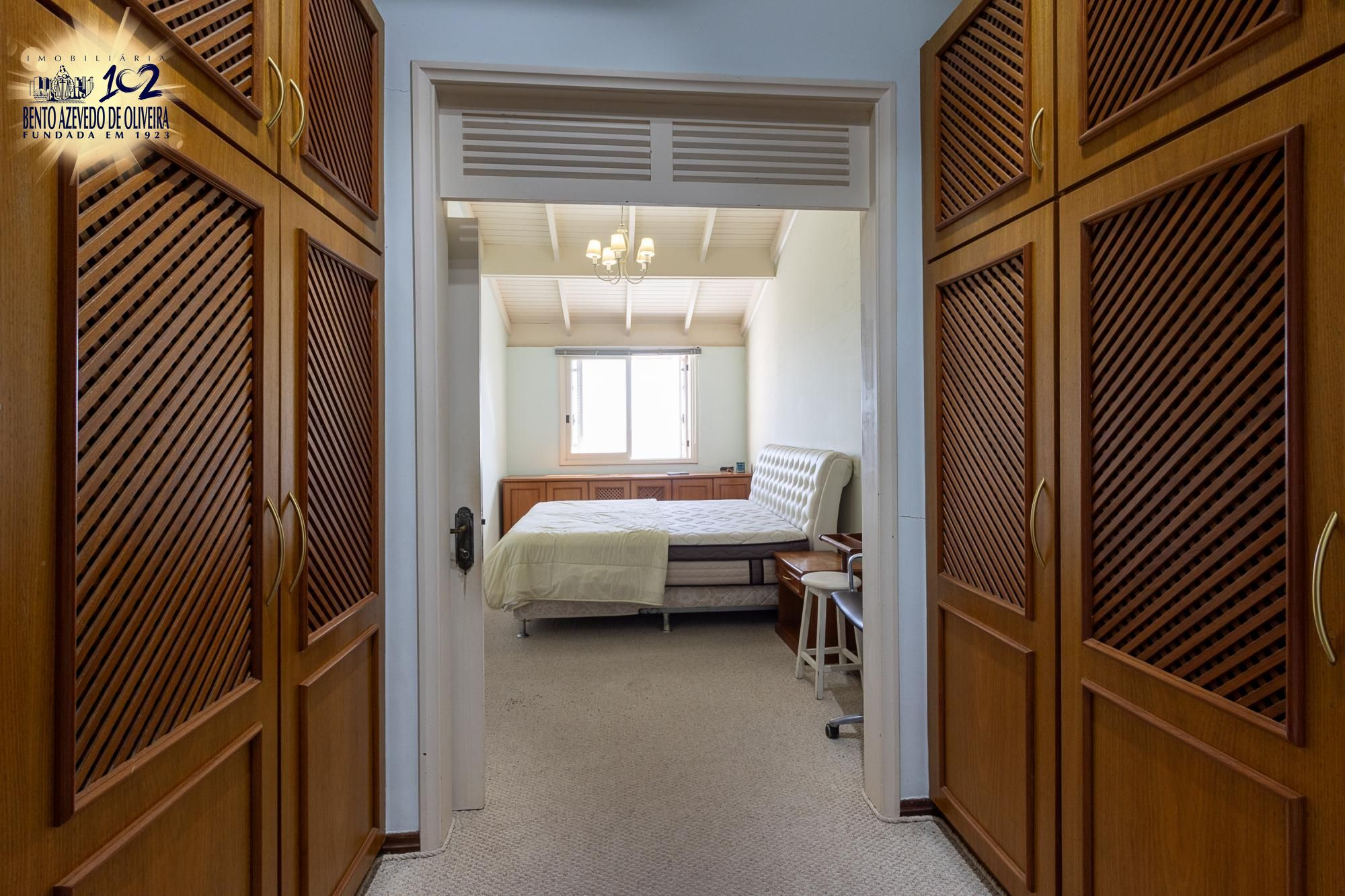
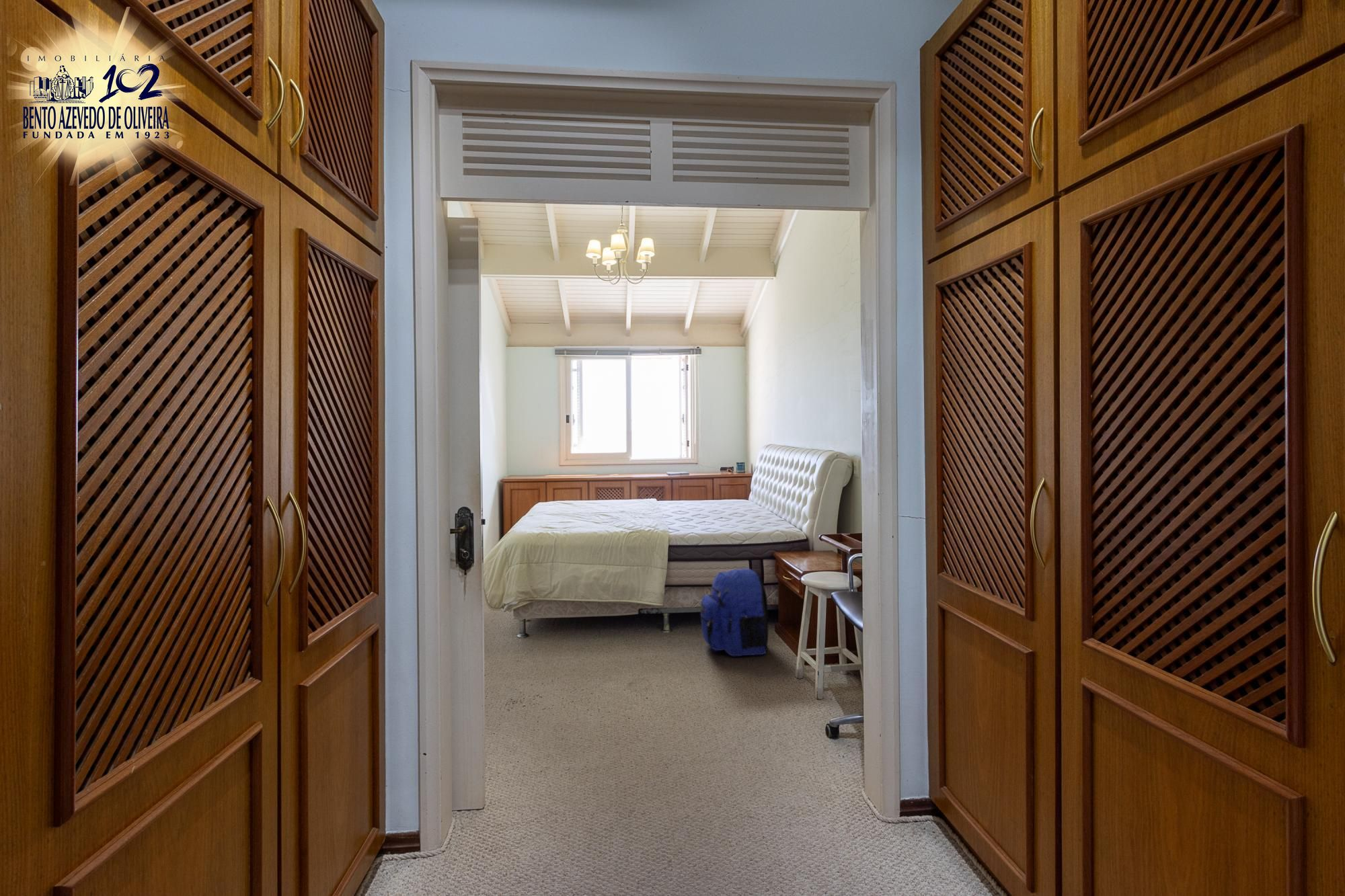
+ backpack (734, 610)
